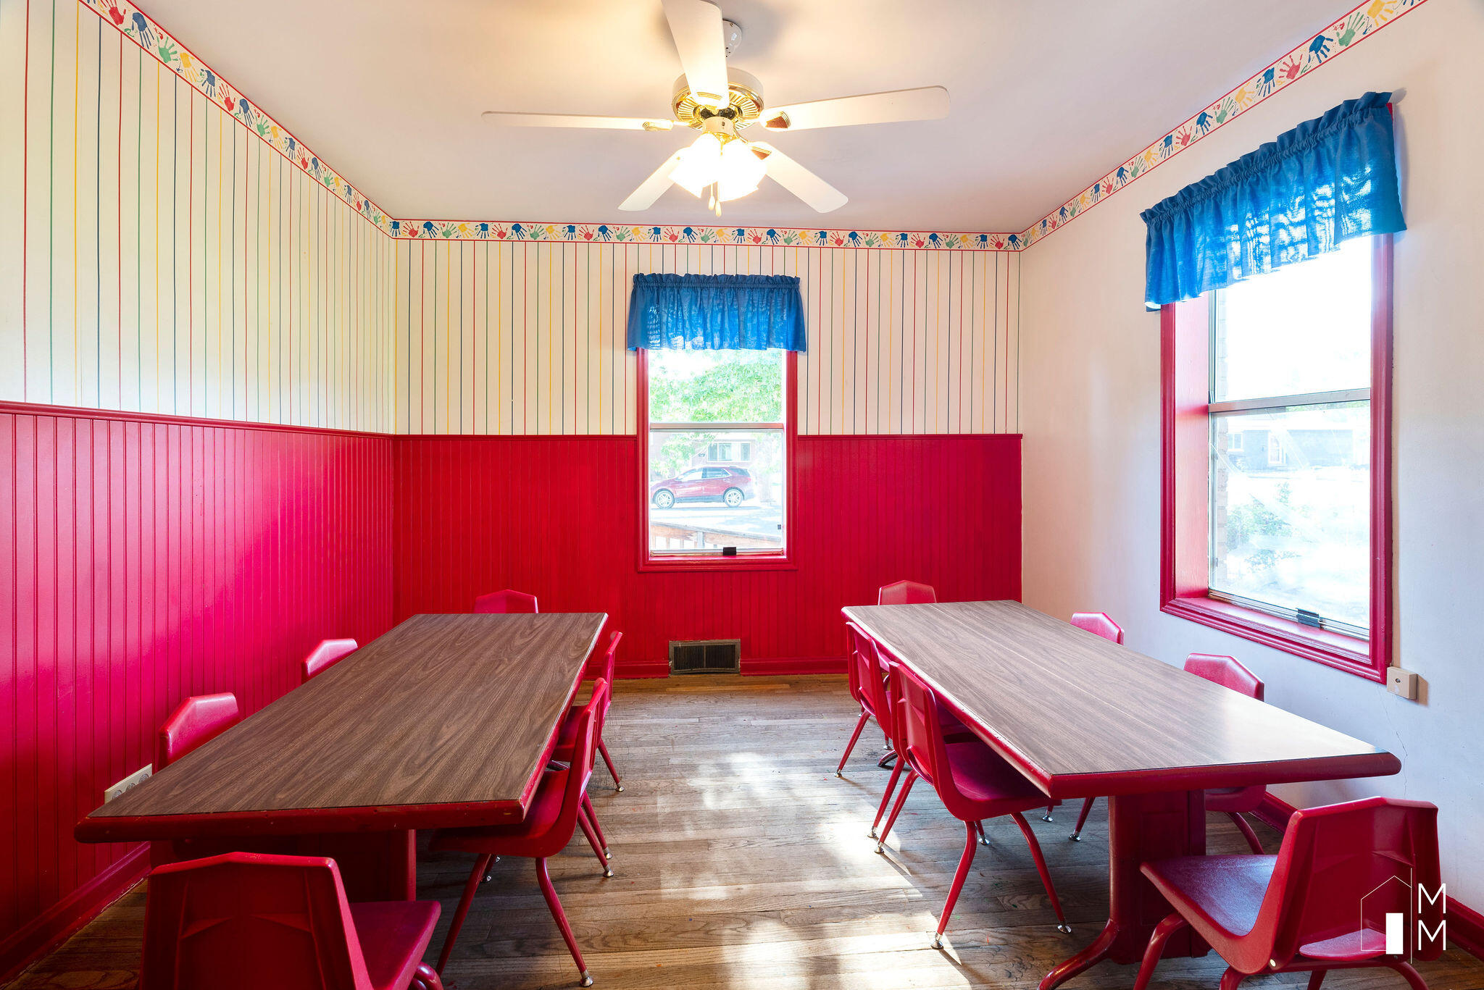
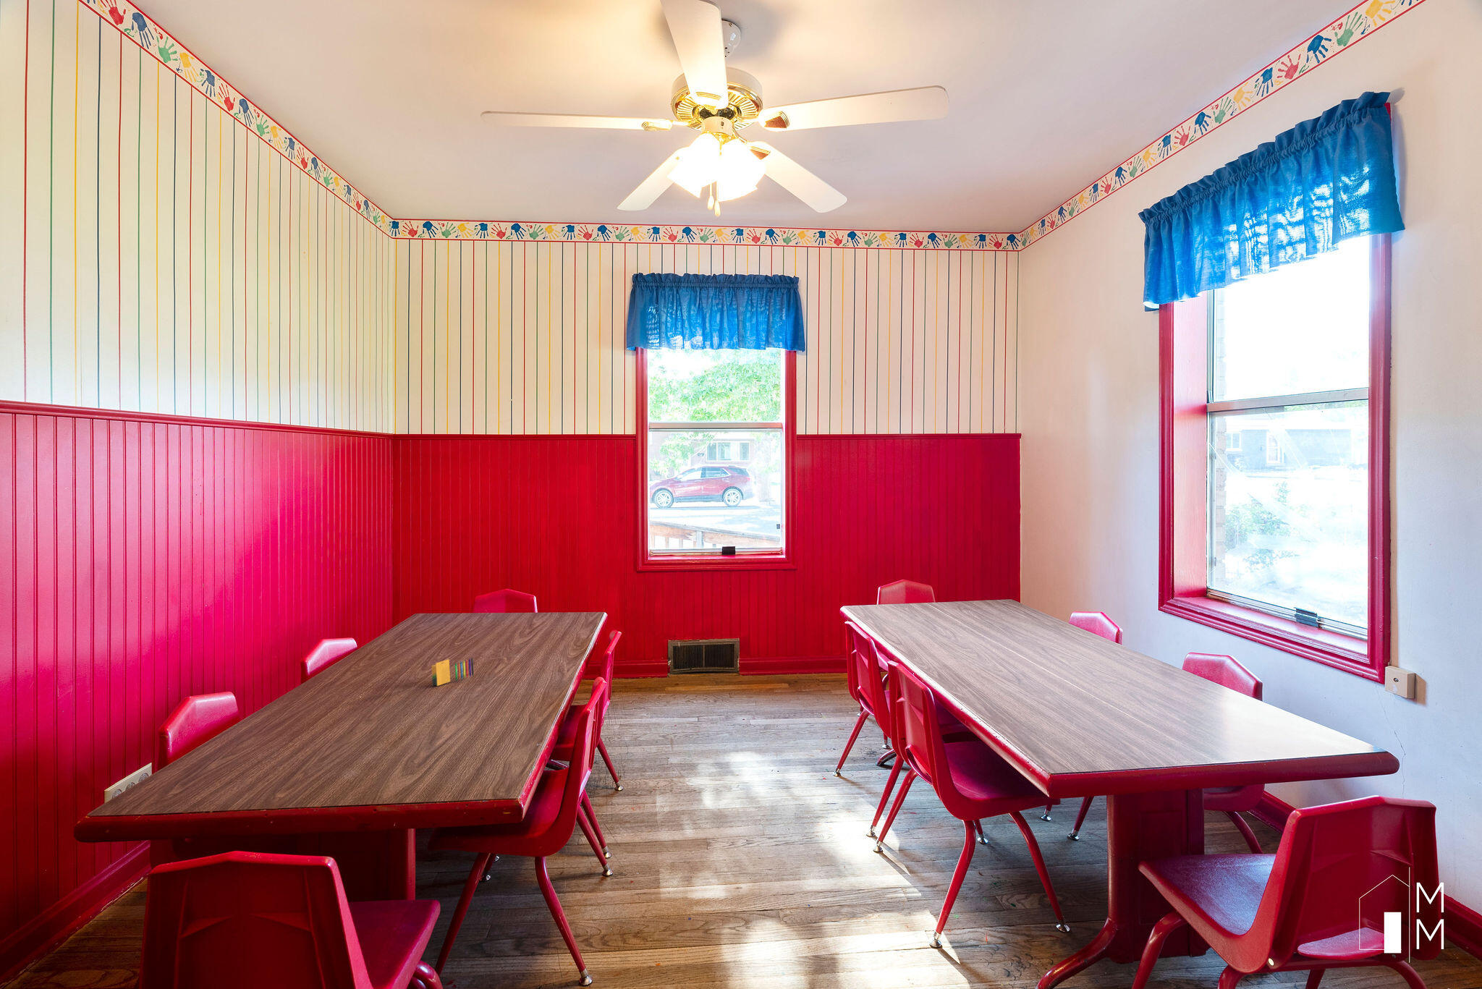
+ crayon (455, 670)
